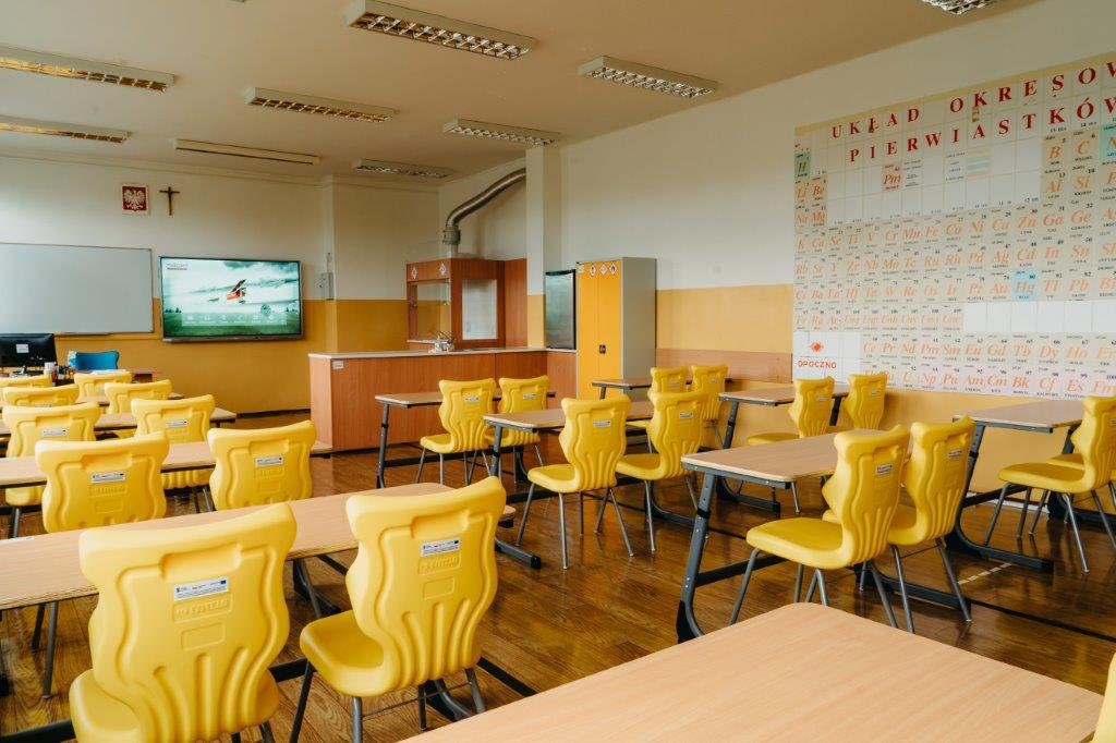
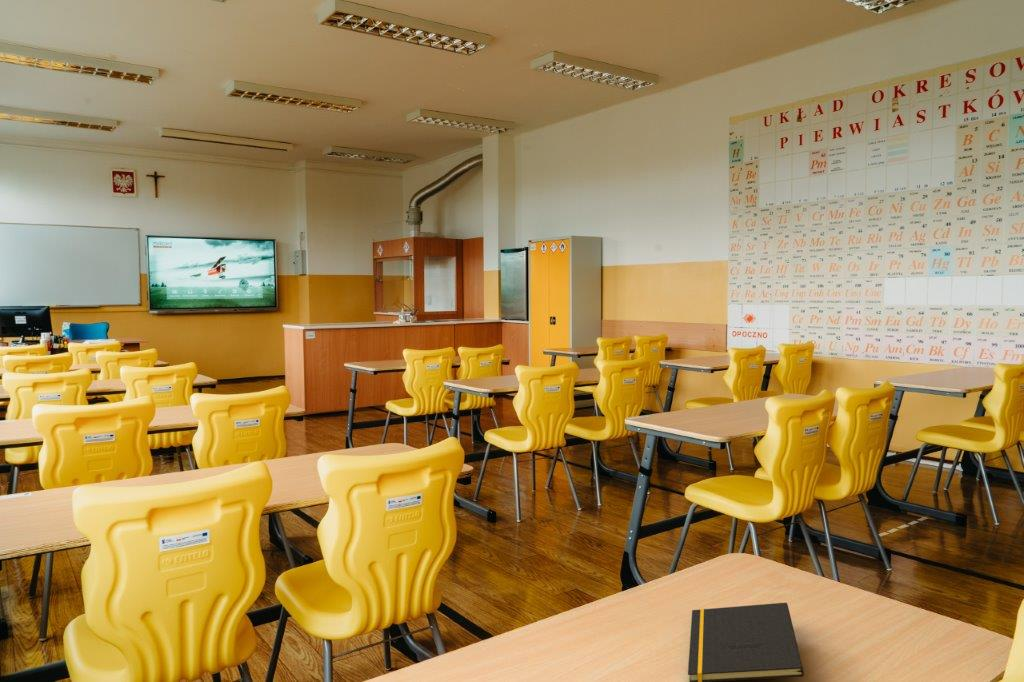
+ notepad (741, 639)
